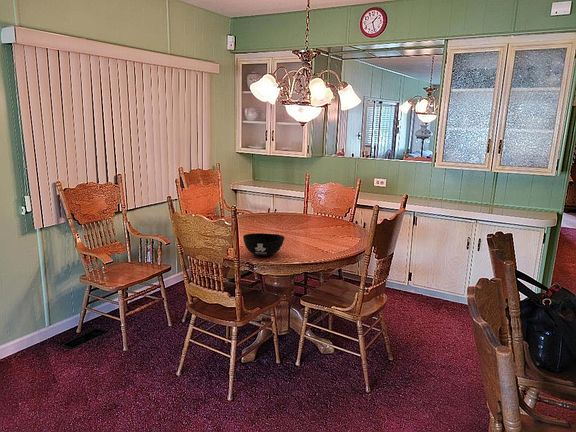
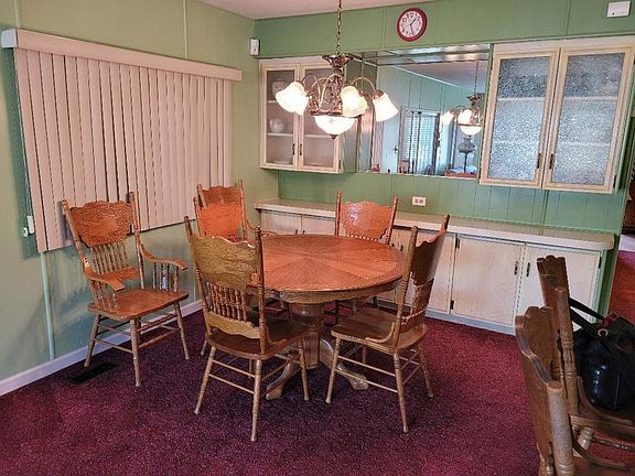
- bowl (263, 245)
